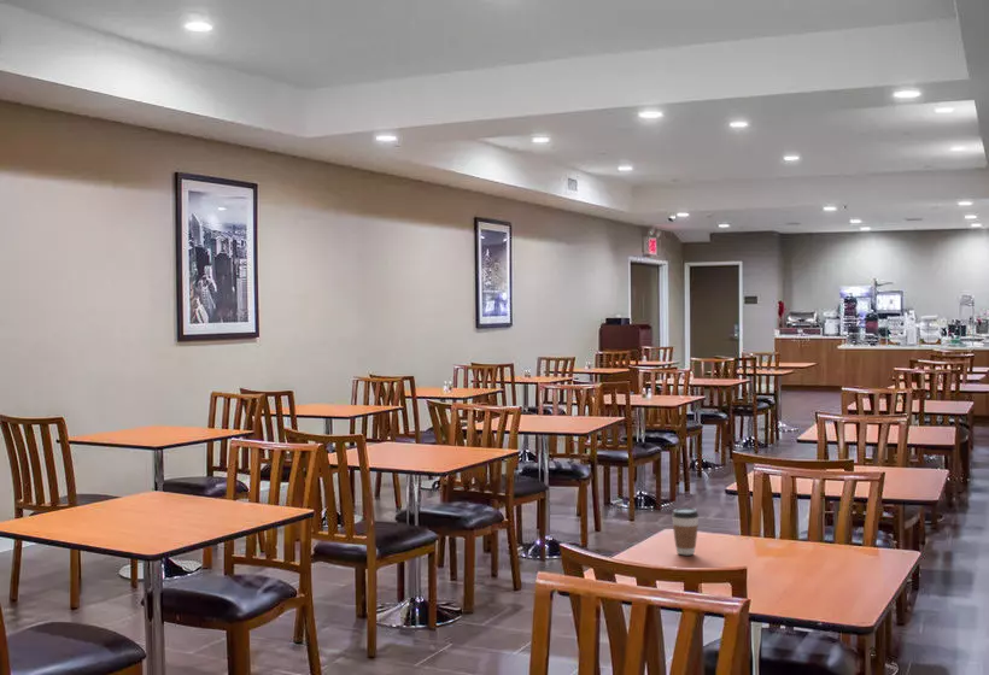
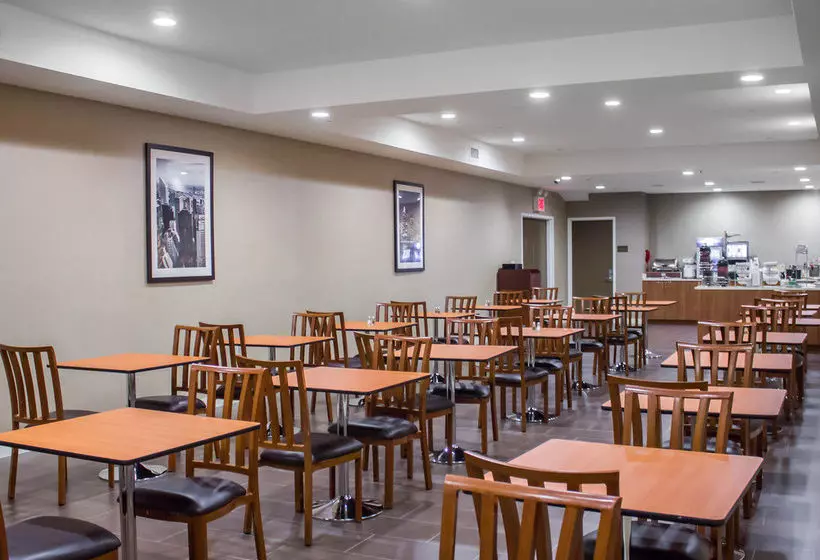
- coffee cup (685, 532)
